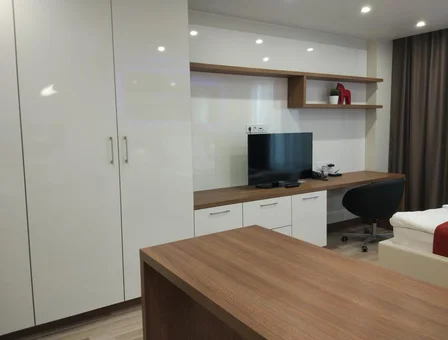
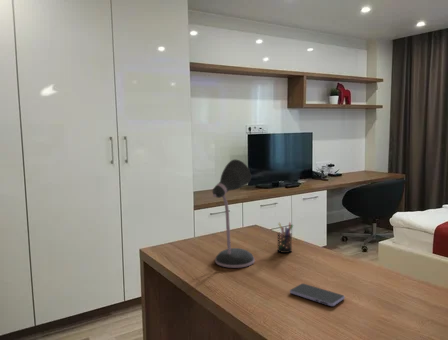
+ desk lamp (228, 211)
+ pen holder (286, 236)
+ smartphone (316, 294)
